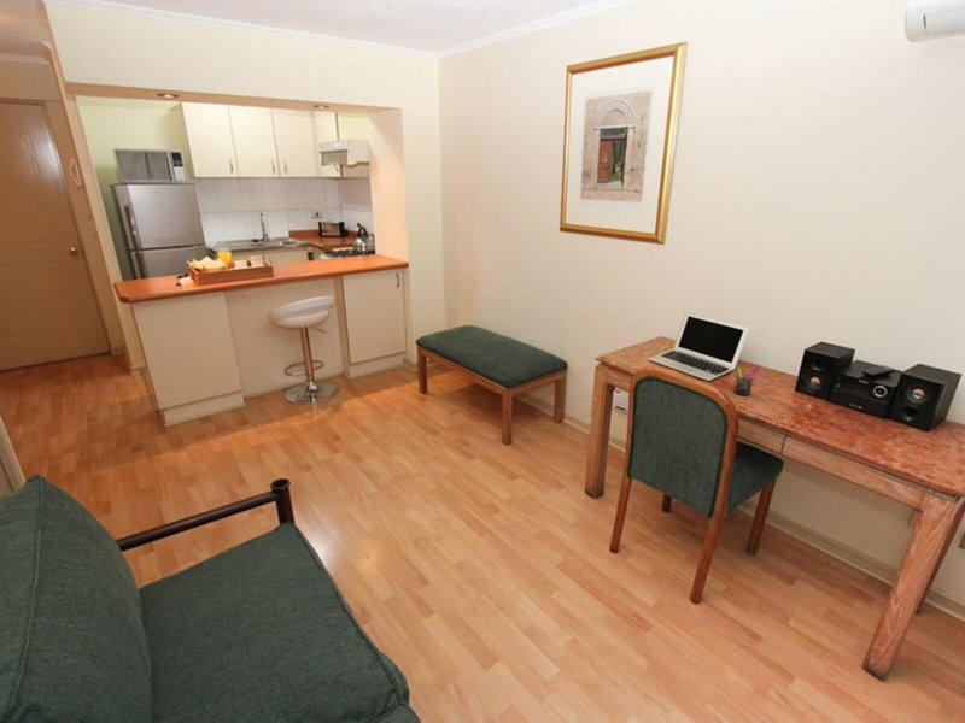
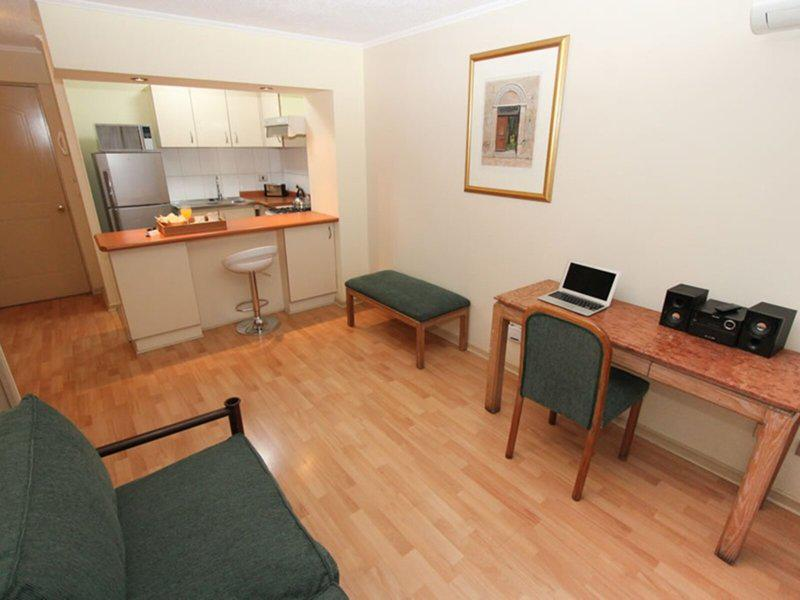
- pen holder (743, 377)
